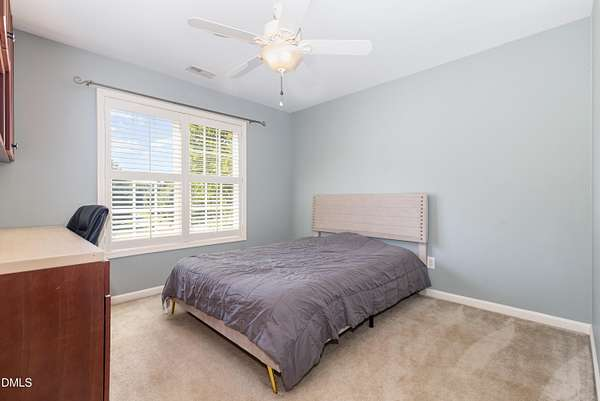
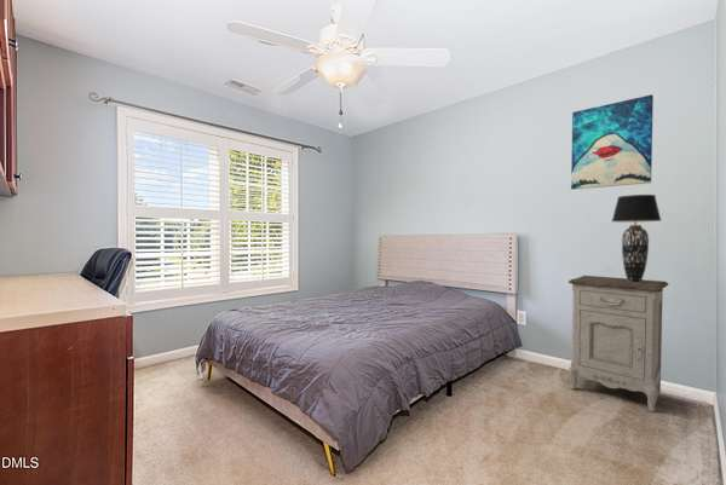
+ table lamp (634, 238)
+ nightstand (615, 336)
+ wall art (609, 145)
